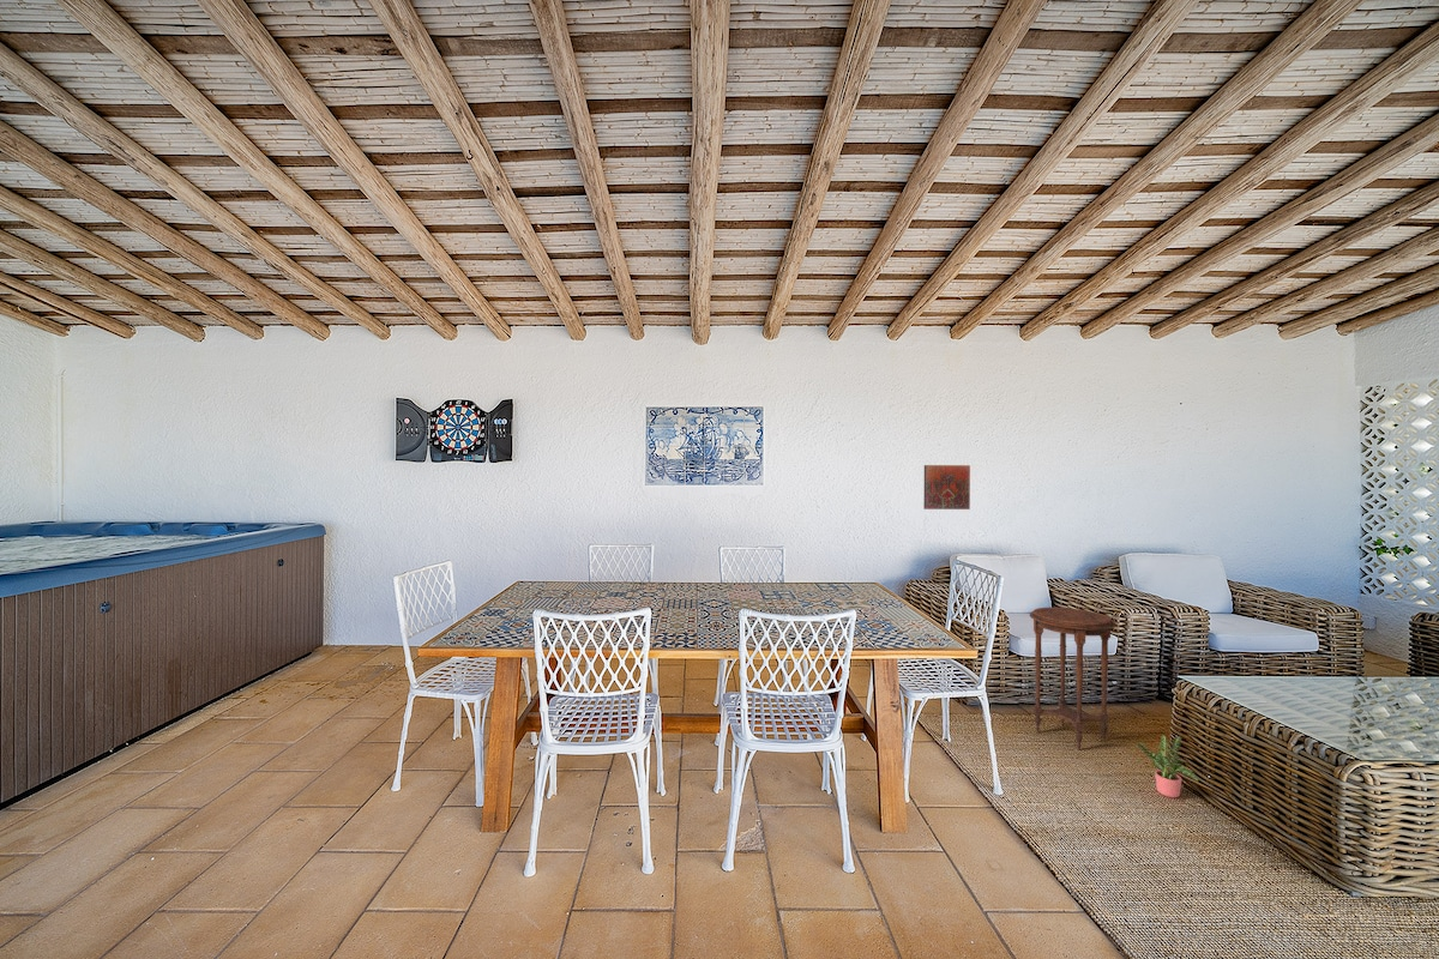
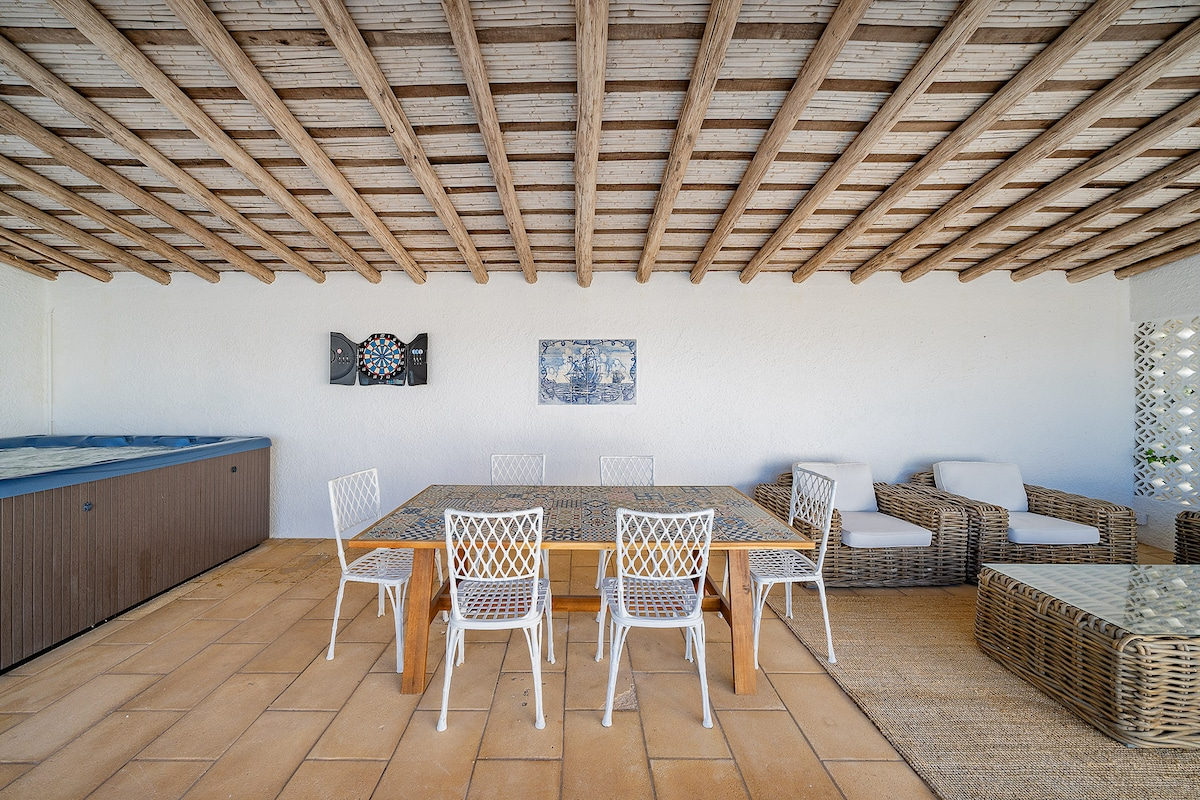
- decorative tile (946, 487)
- potted plant (1168, 771)
- side table (1064, 675)
